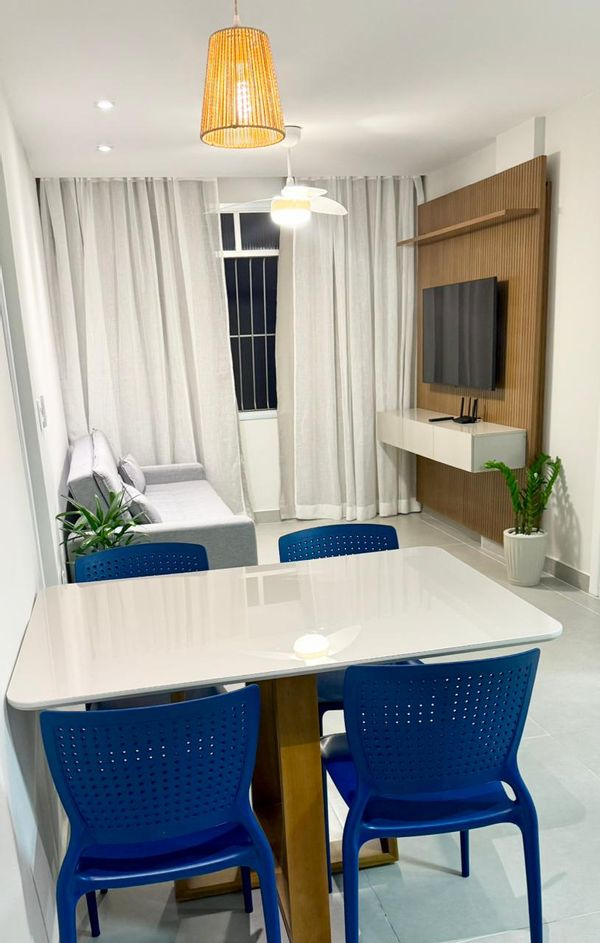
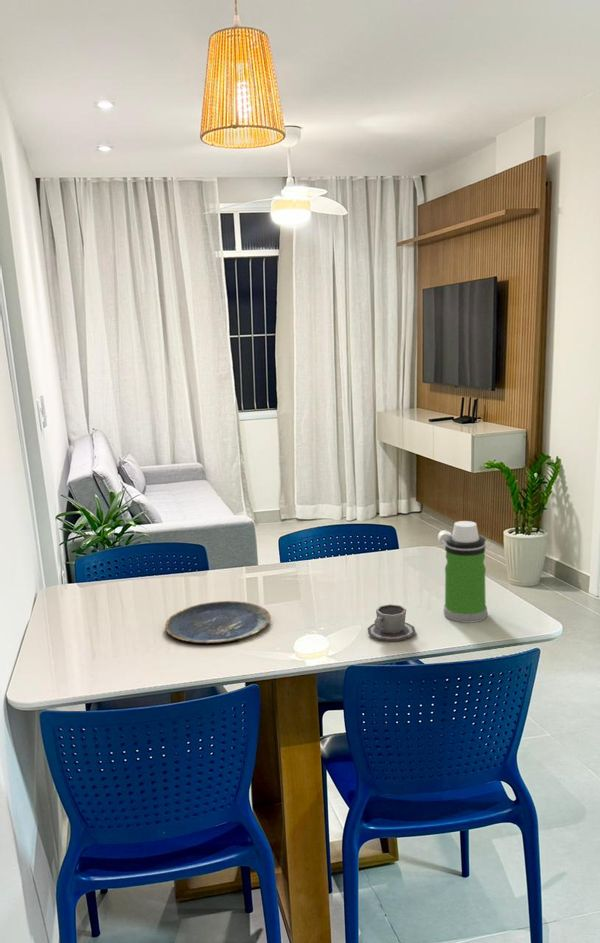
+ cup (391, 621)
+ plate (218, 622)
+ water bottle (464, 569)
